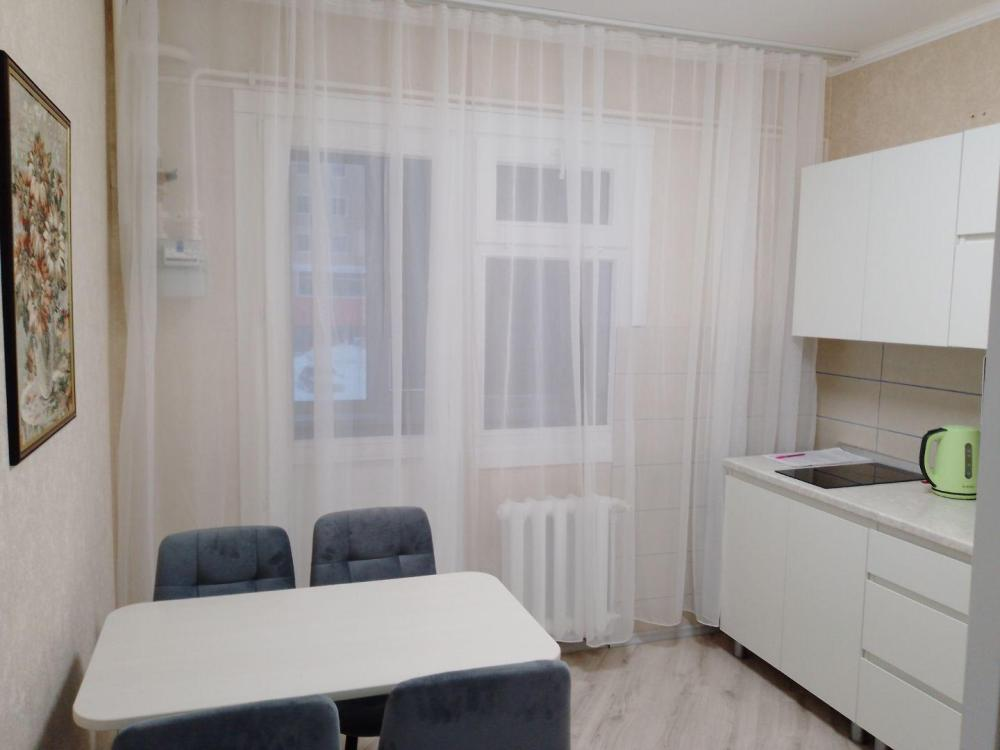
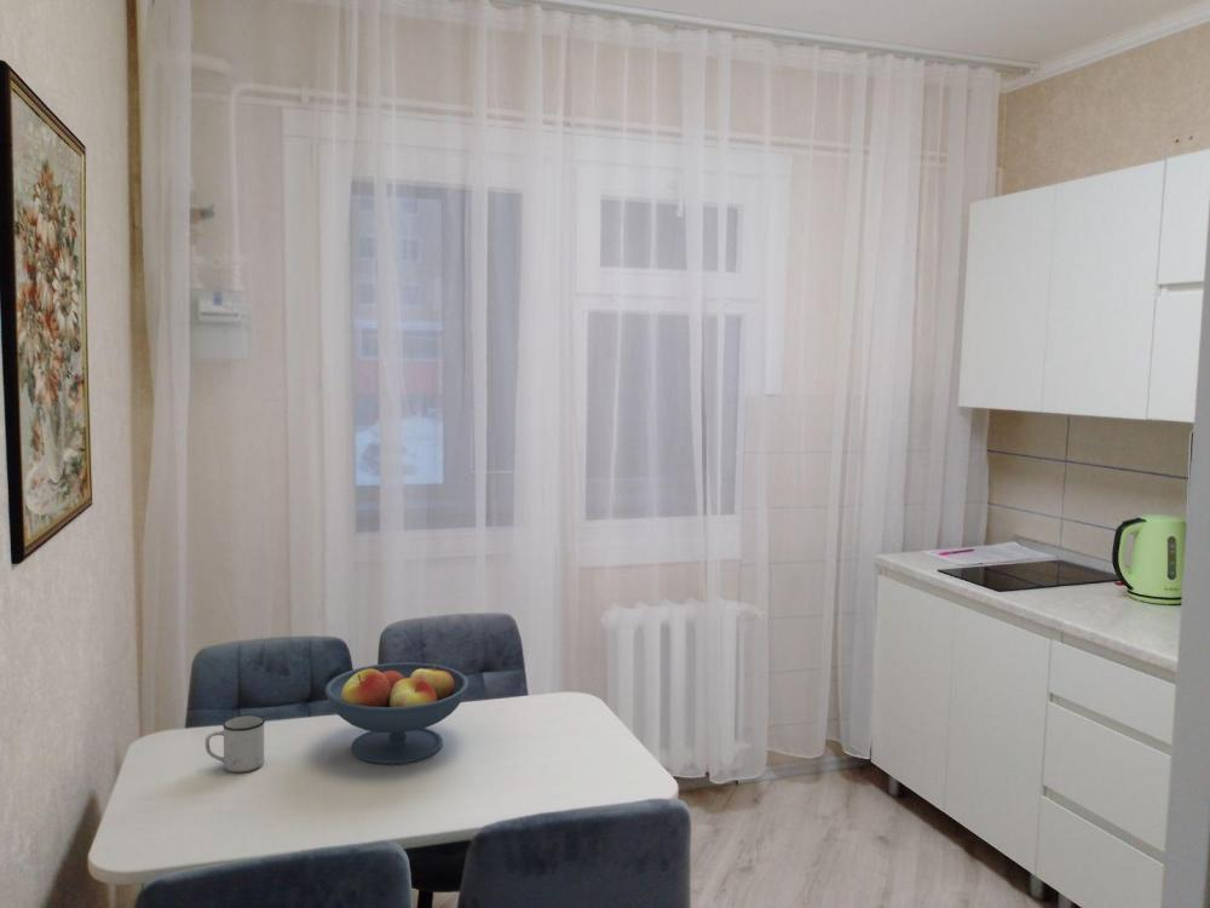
+ fruit bowl (397, 703)
+ mug (235, 743)
